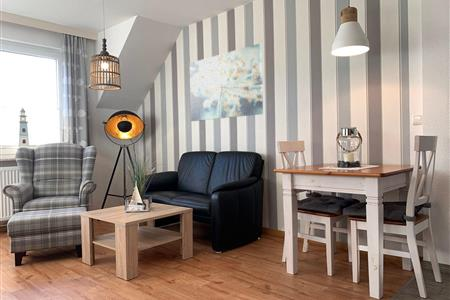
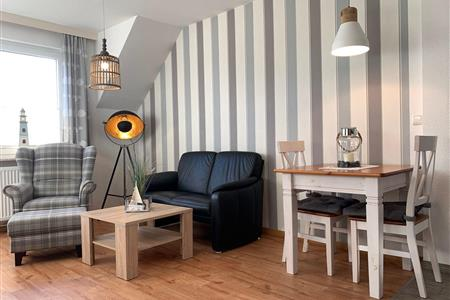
- wall art (222, 86)
